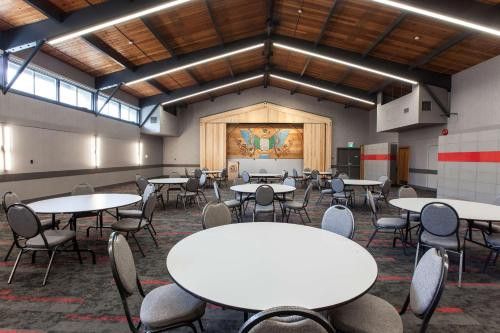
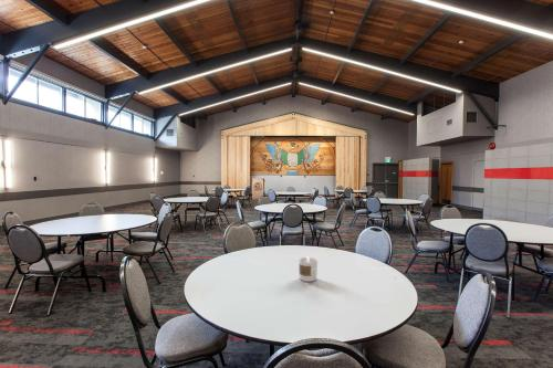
+ candle (307, 266)
